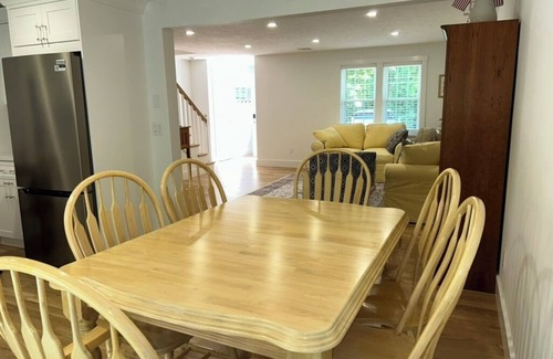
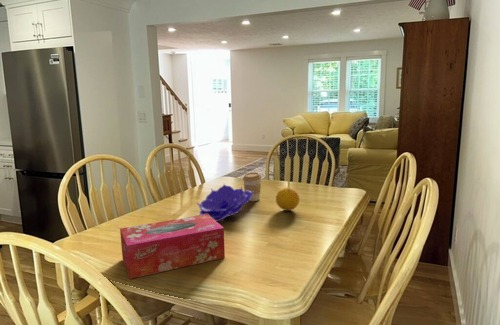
+ tissue box (172, 243)
+ fruit (287, 199)
+ coffee cup (252, 186)
+ decorative bowl (222, 201)
